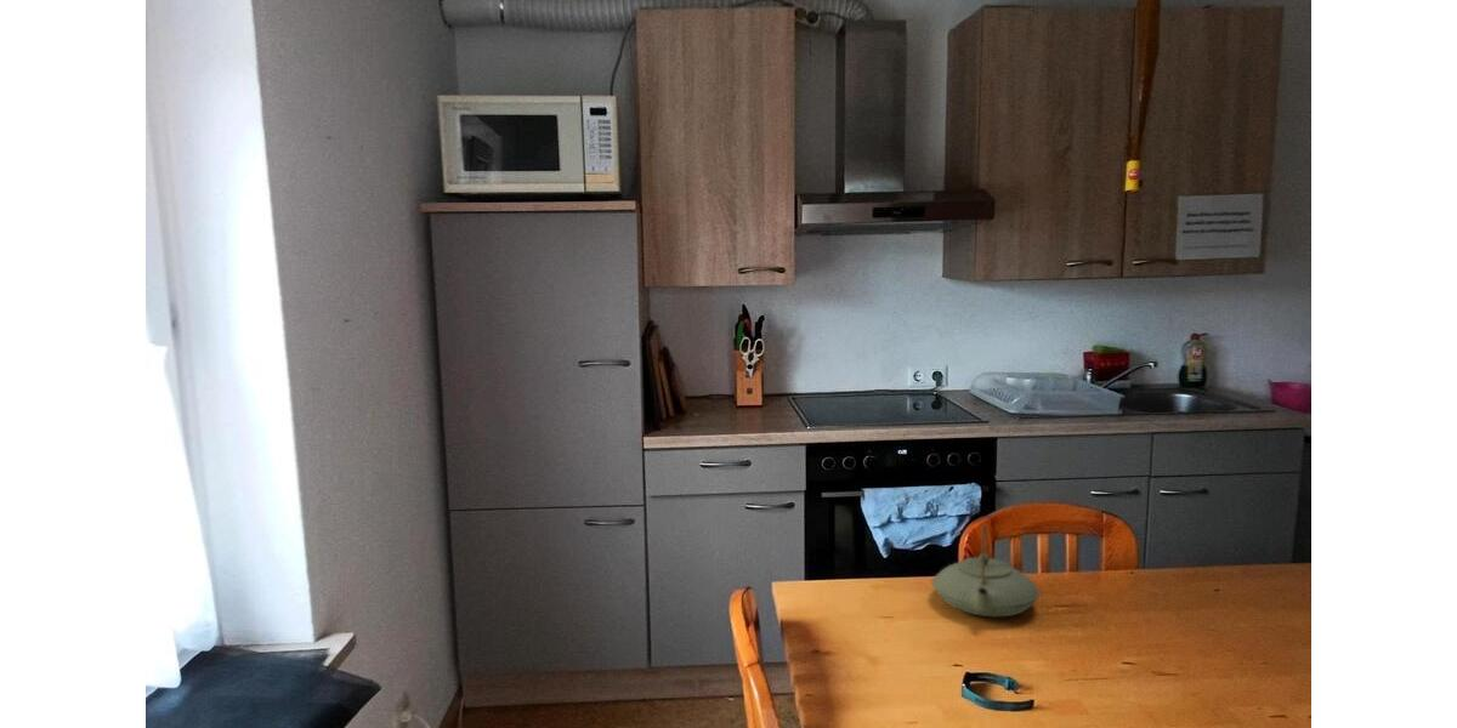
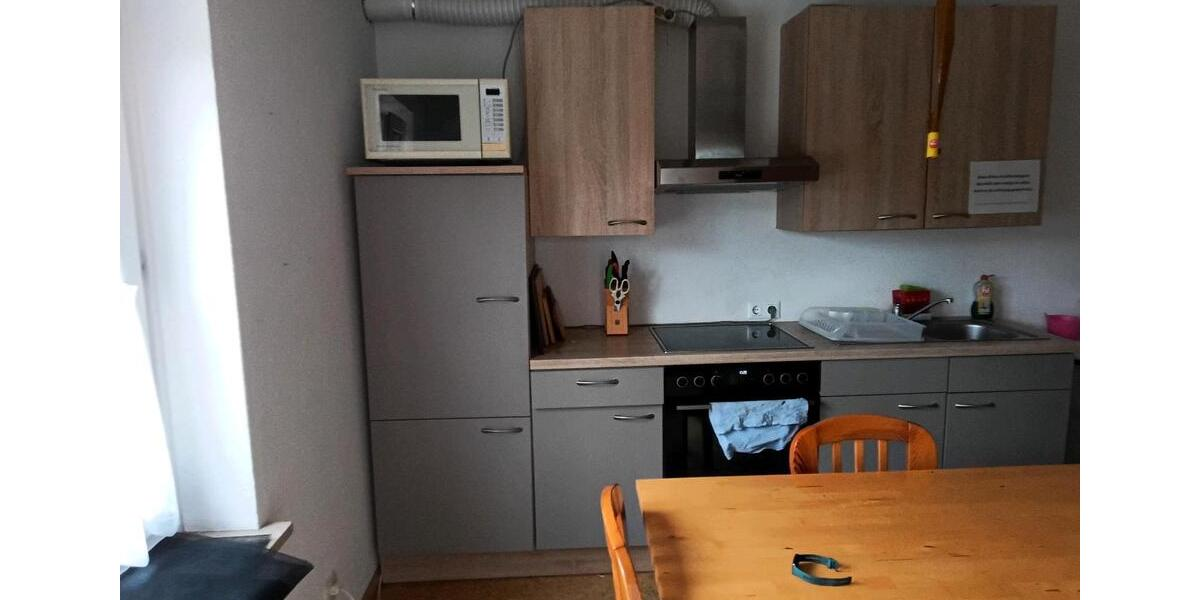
- teapot (983, 568)
